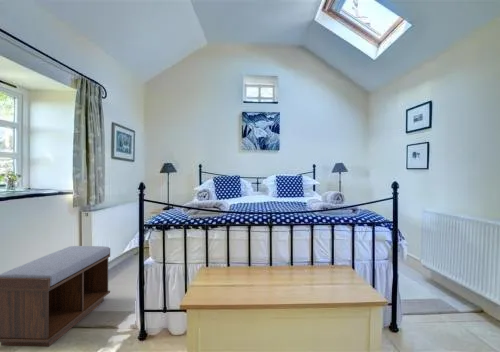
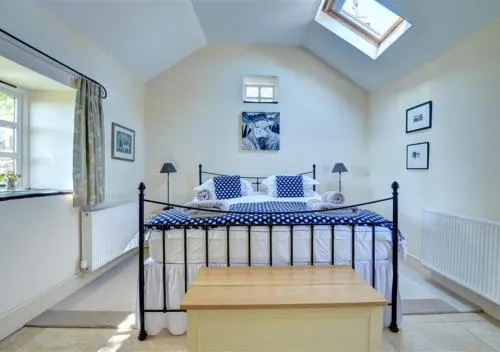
- bench (61, 288)
